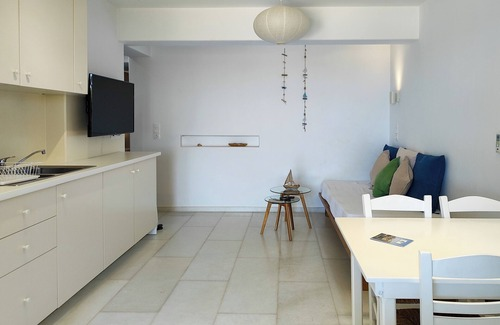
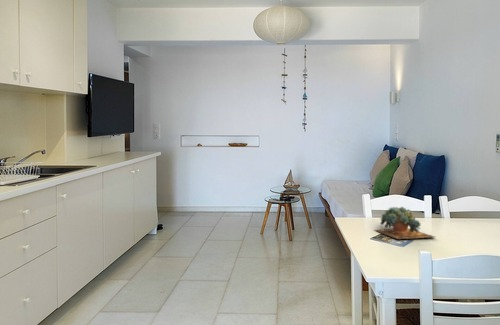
+ succulent plant (400, 219)
